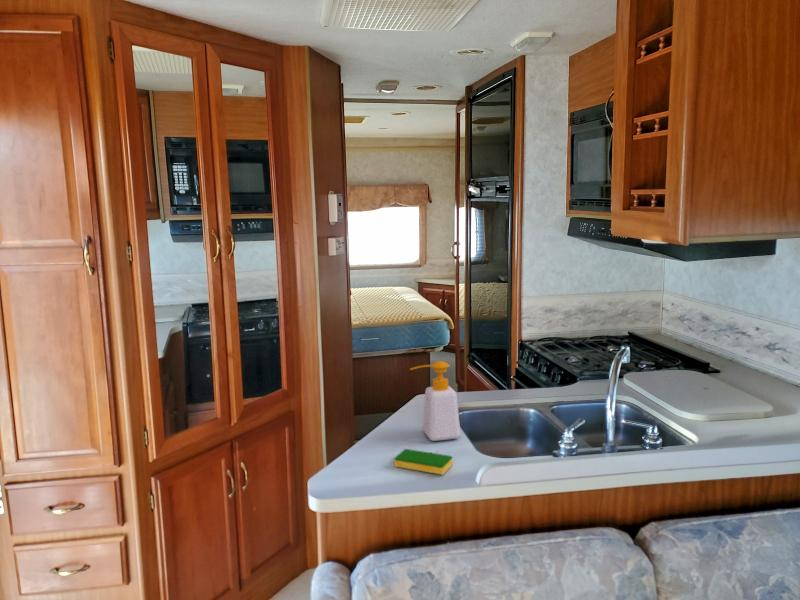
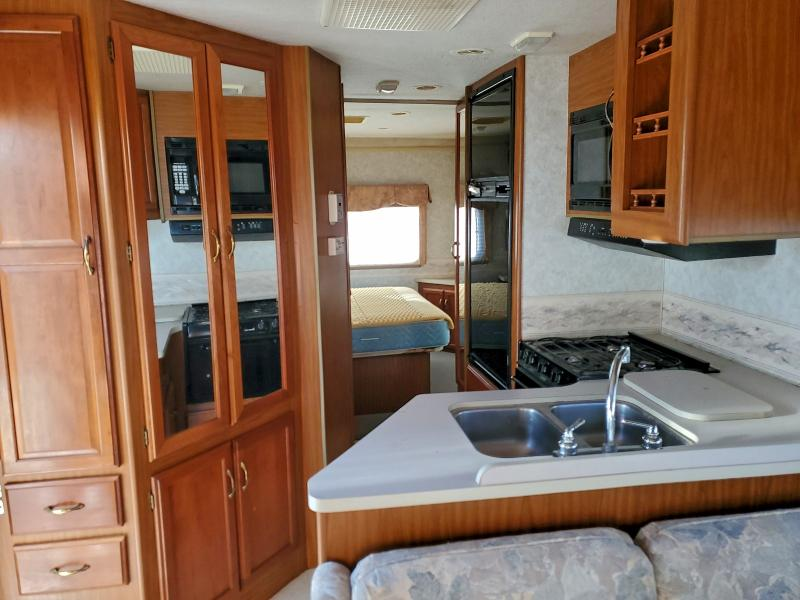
- soap bottle (433, 399)
- dish sponge (423, 461)
